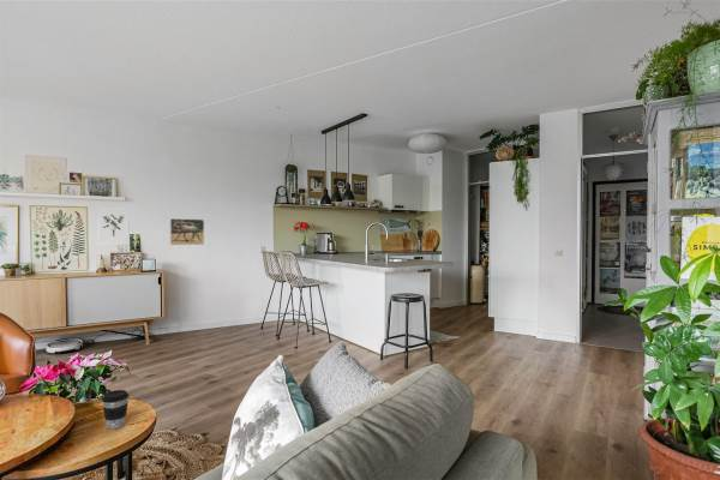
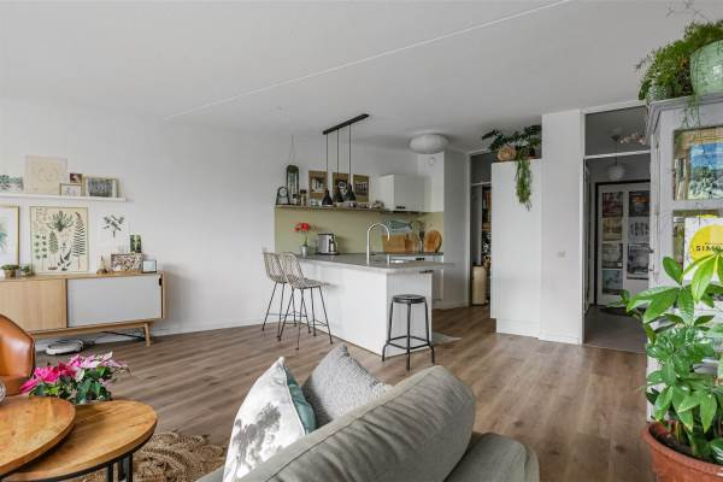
- coffee cup (115, 409)
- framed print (187, 232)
